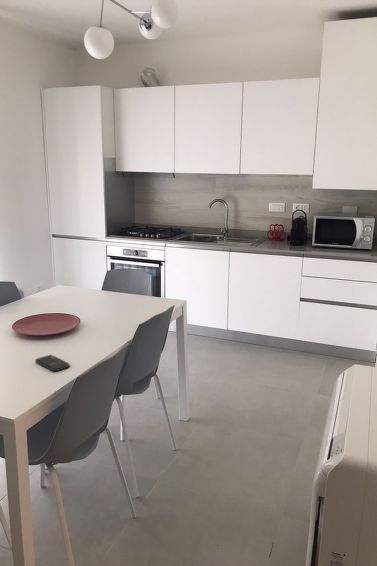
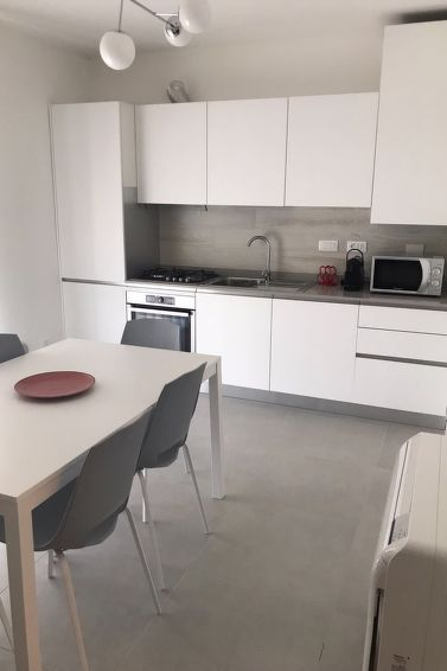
- smartphone (52, 362)
